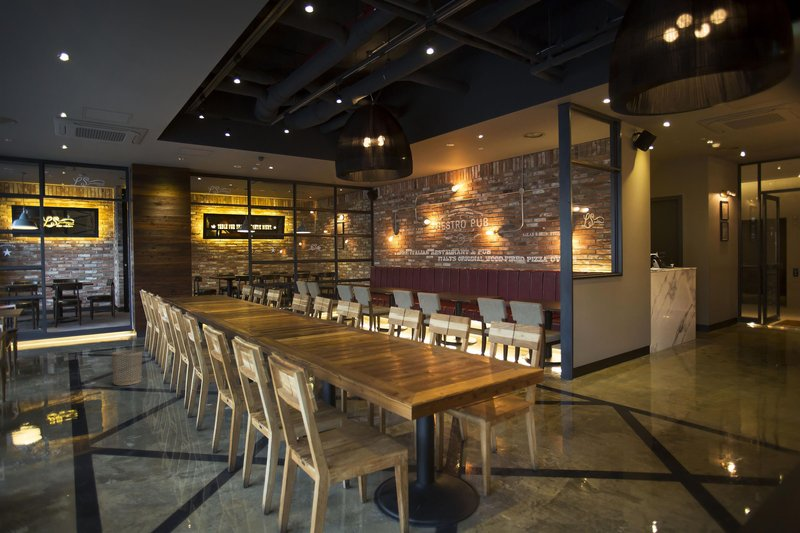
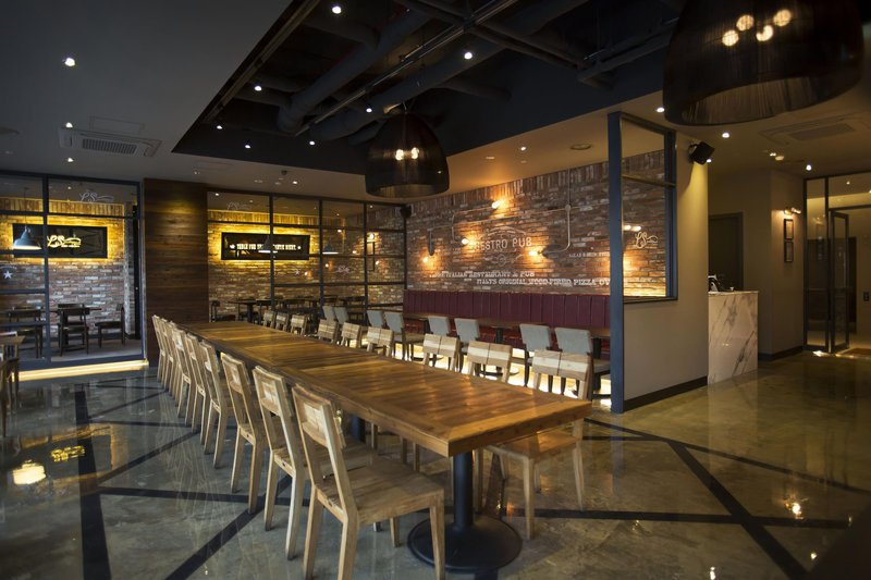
- waste bin (127, 368)
